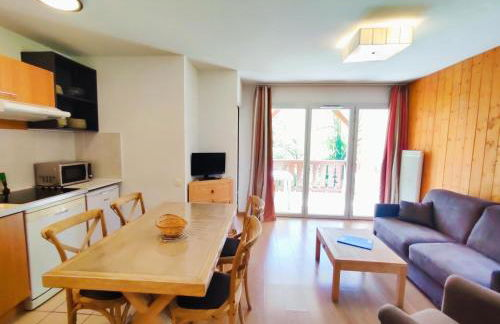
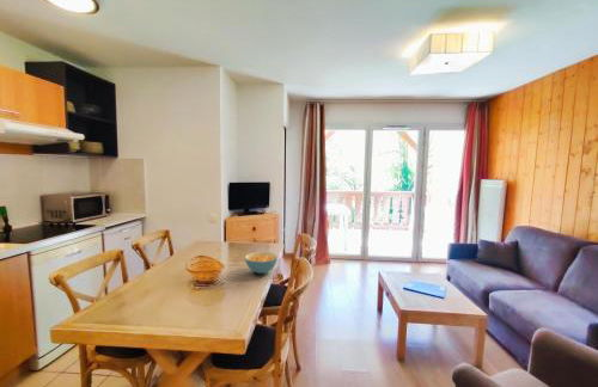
+ cereal bowl (261, 264)
